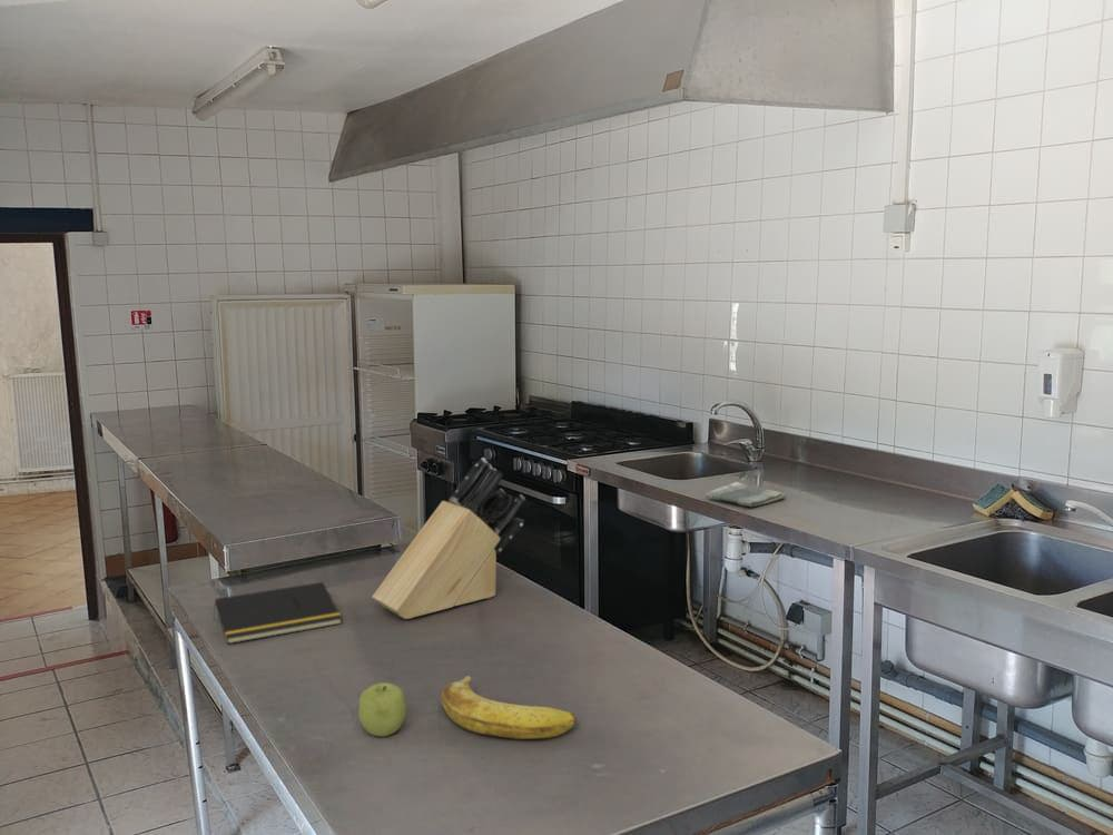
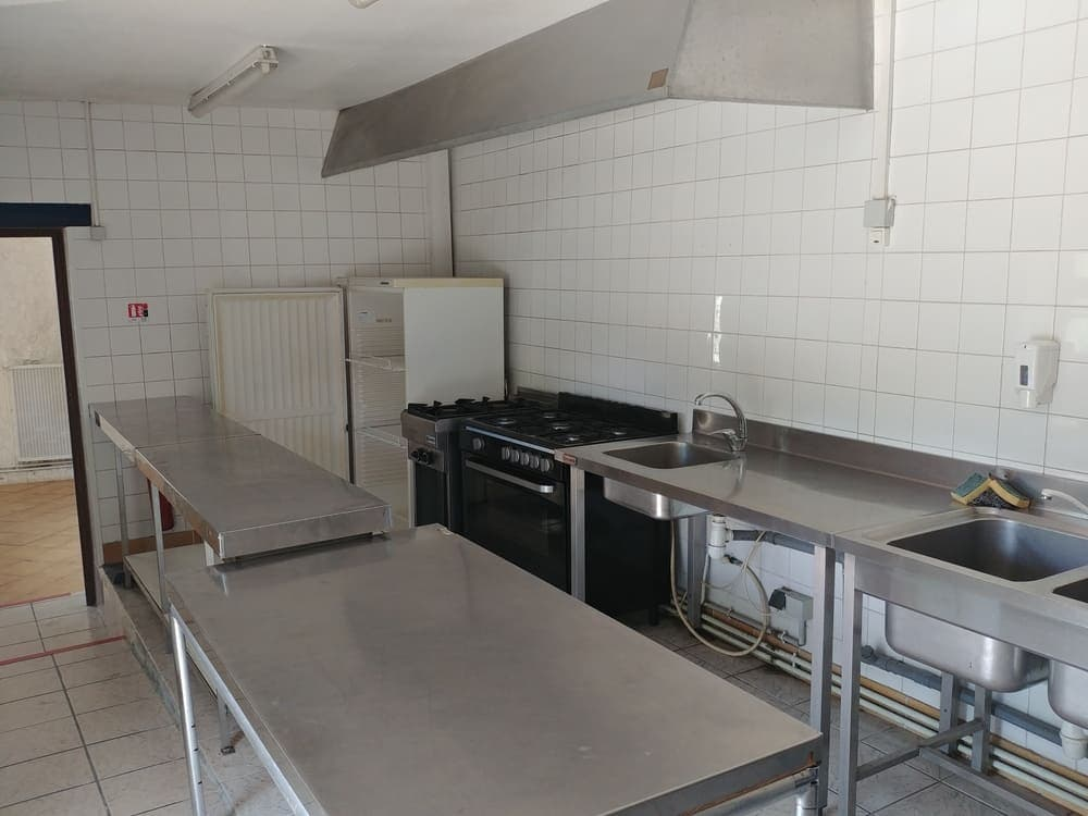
- fruit (382, 707)
- notepad (277, 610)
- banana (501, 704)
- knife block (451, 532)
- dish towel (746, 493)
